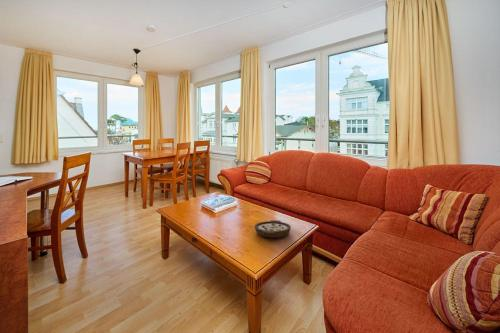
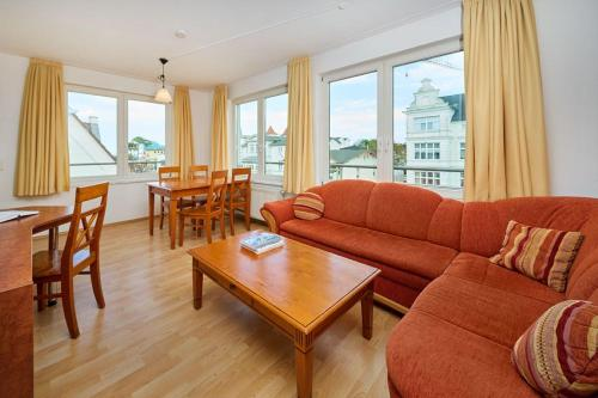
- bowl (272, 229)
